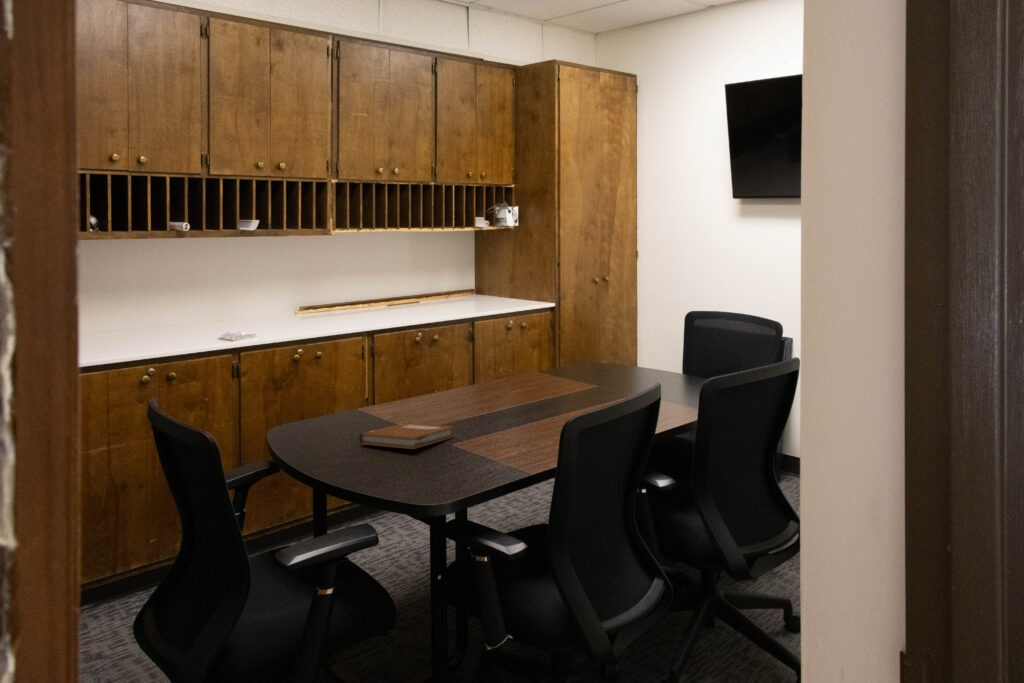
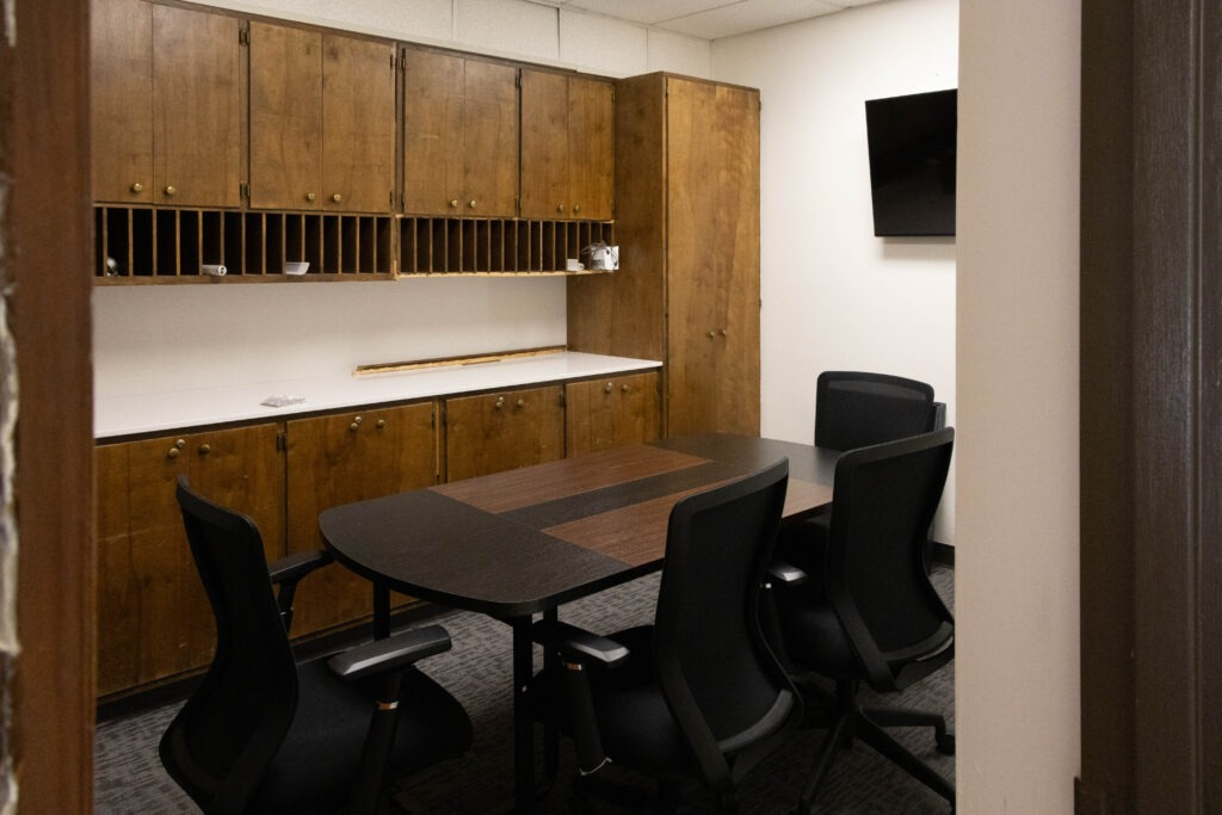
- notebook (408, 434)
